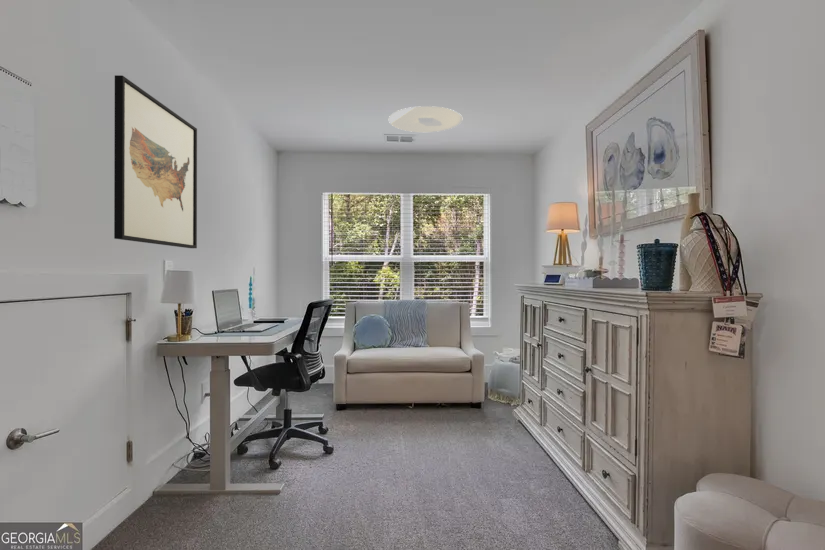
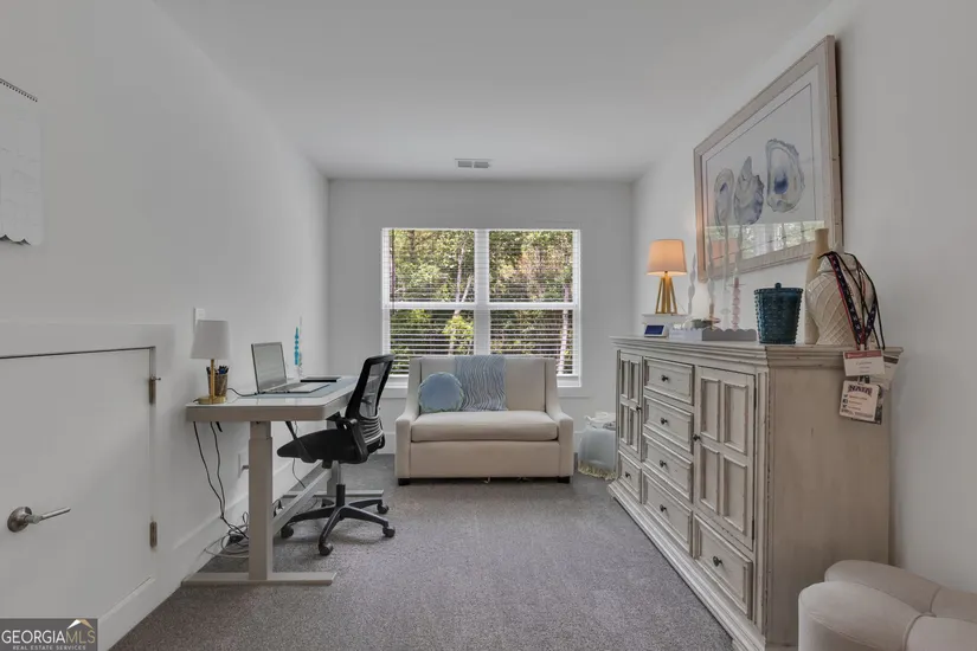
- wall art (162, 175)
- ceiling light (425, 116)
